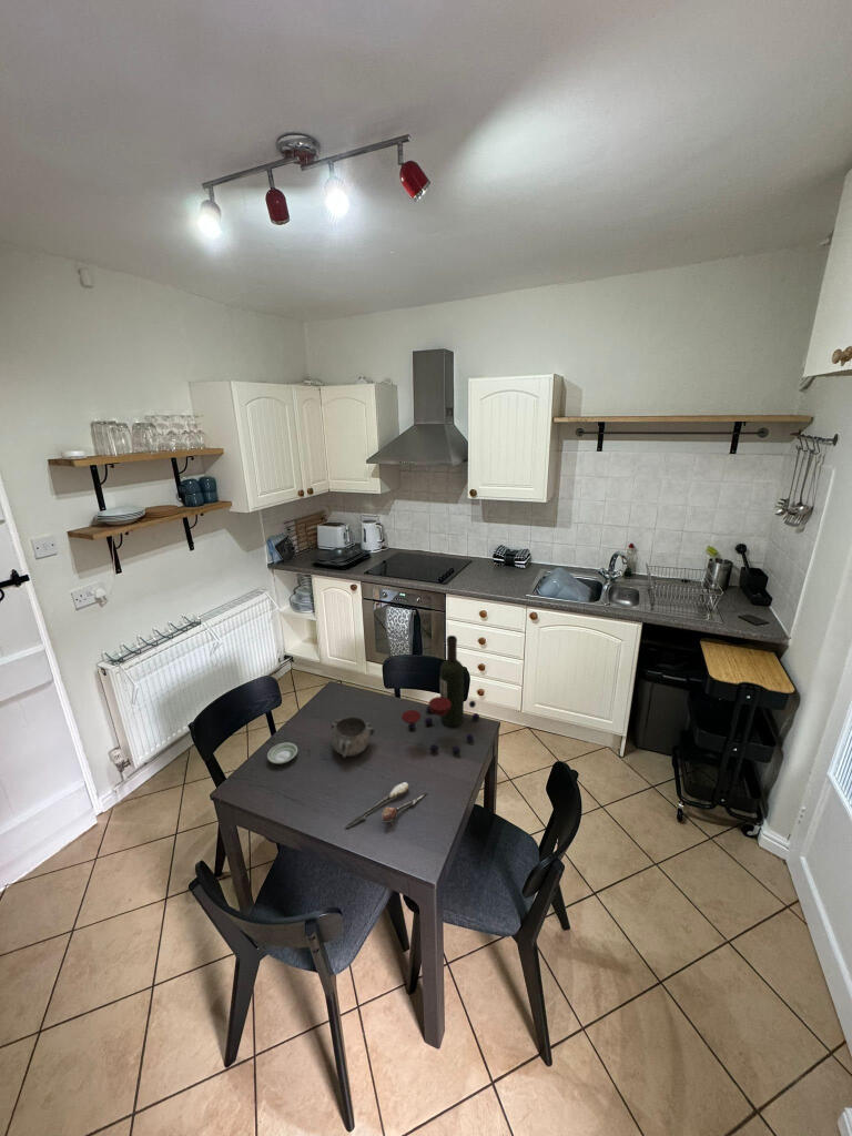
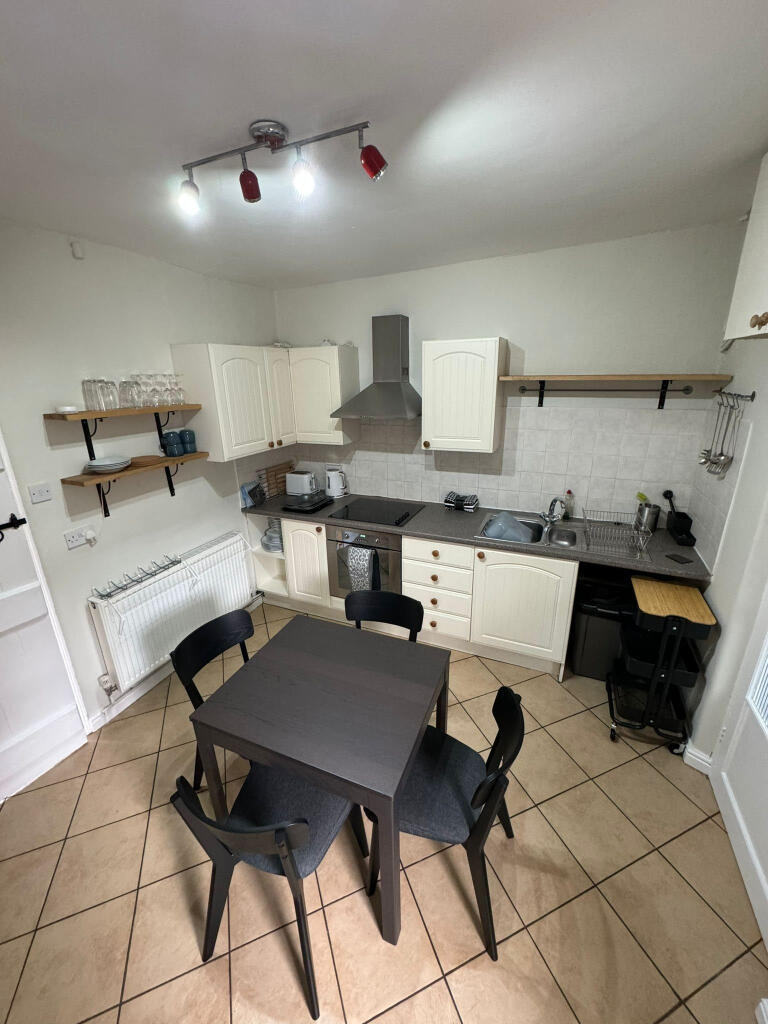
- spoon (385, 802)
- wine bottle (445, 687)
- decorative bowl (347, 737)
- saucer (283, 754)
